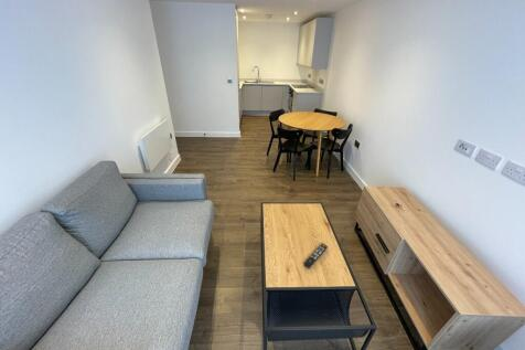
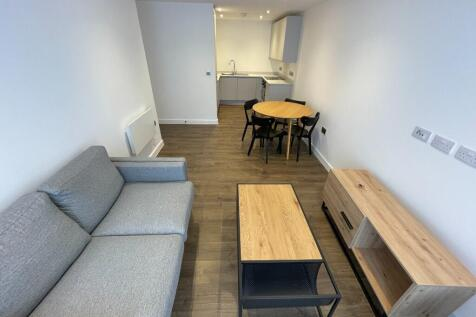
- remote control (315, 255)
